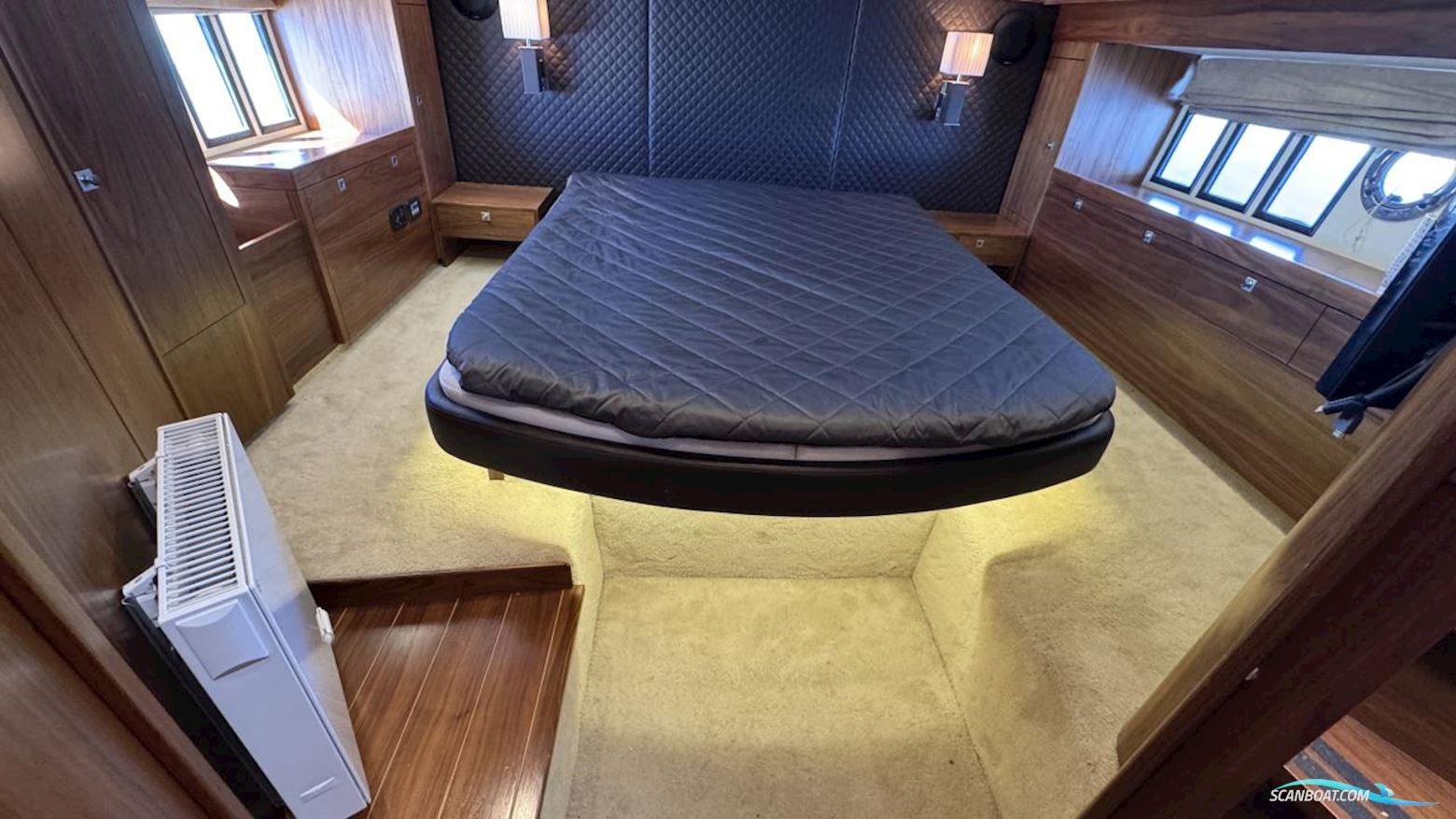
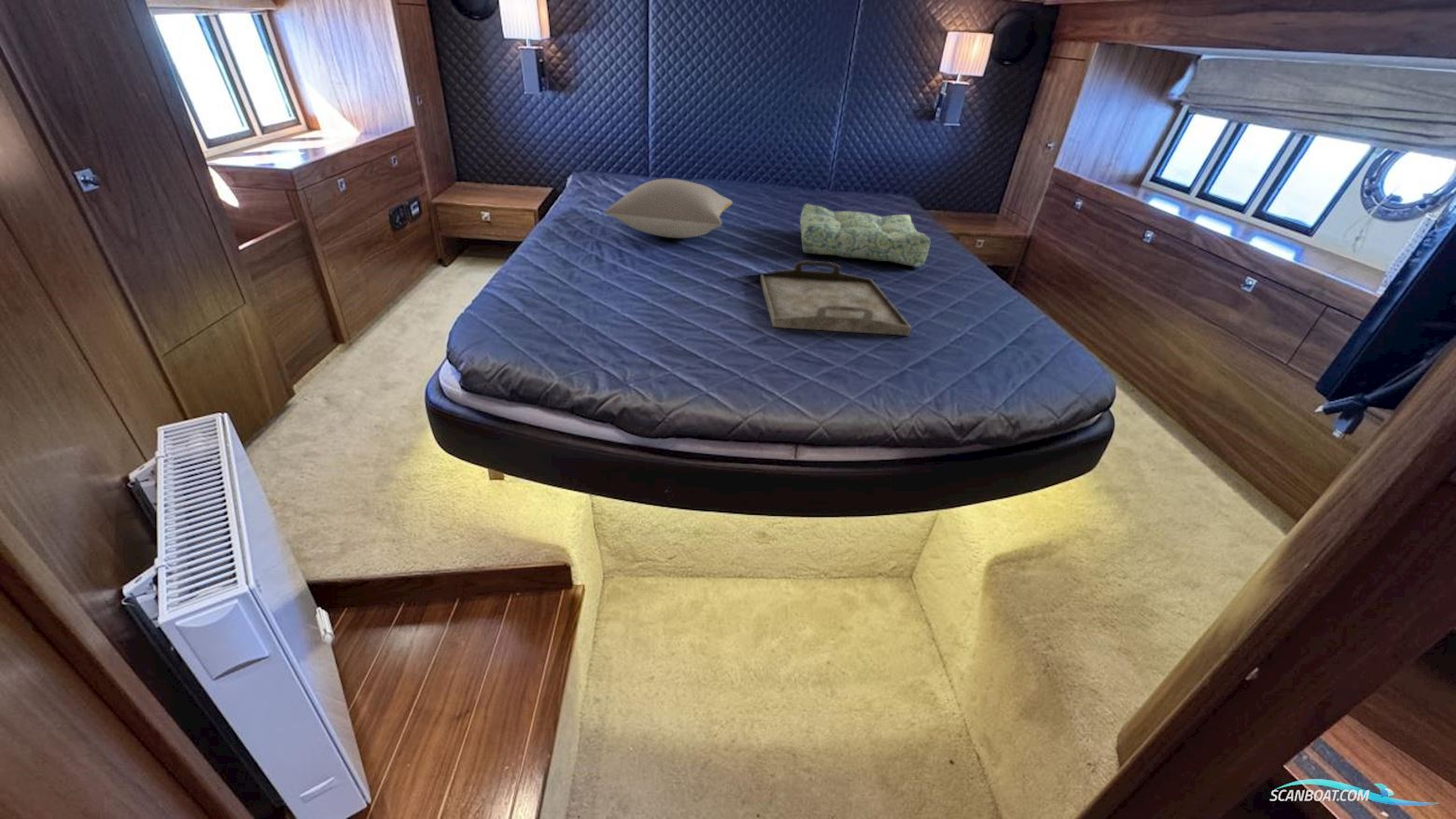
+ pillow (673, 206)
+ serving tray (829, 293)
+ seat cushion (860, 233)
